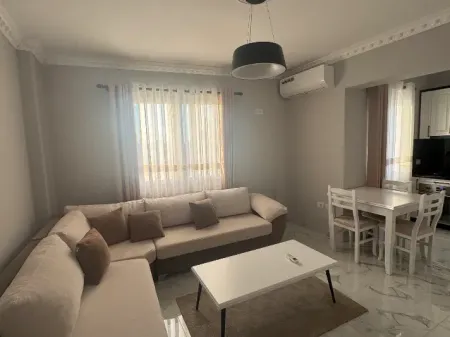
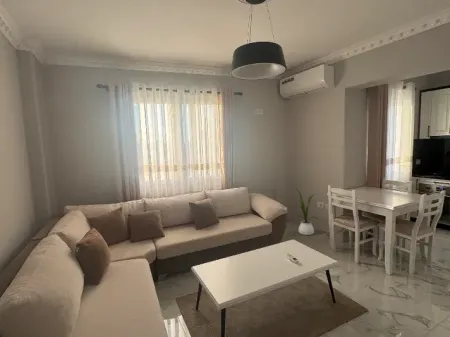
+ house plant (304, 210)
